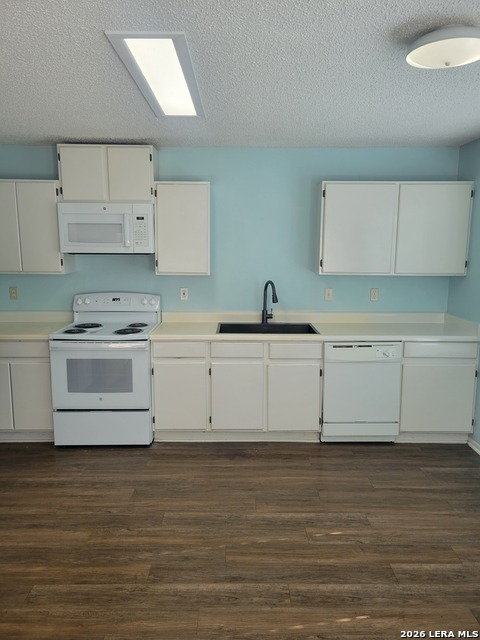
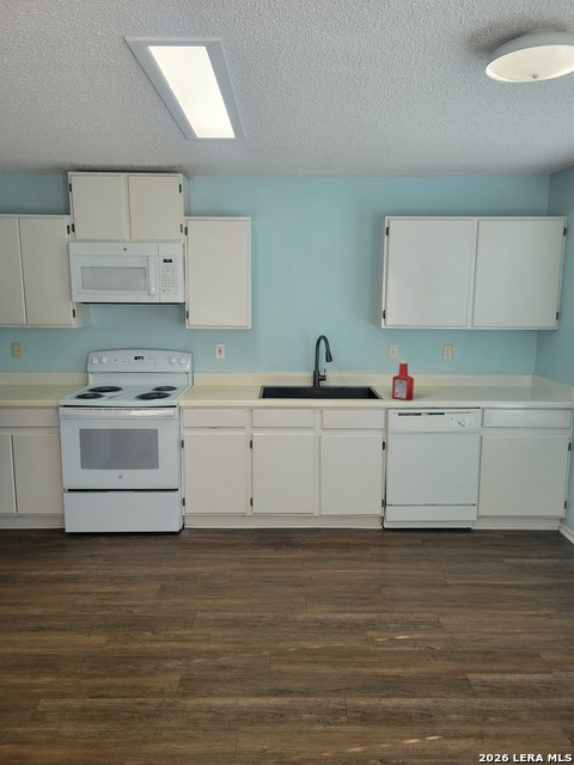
+ soap bottle (403, 379)
